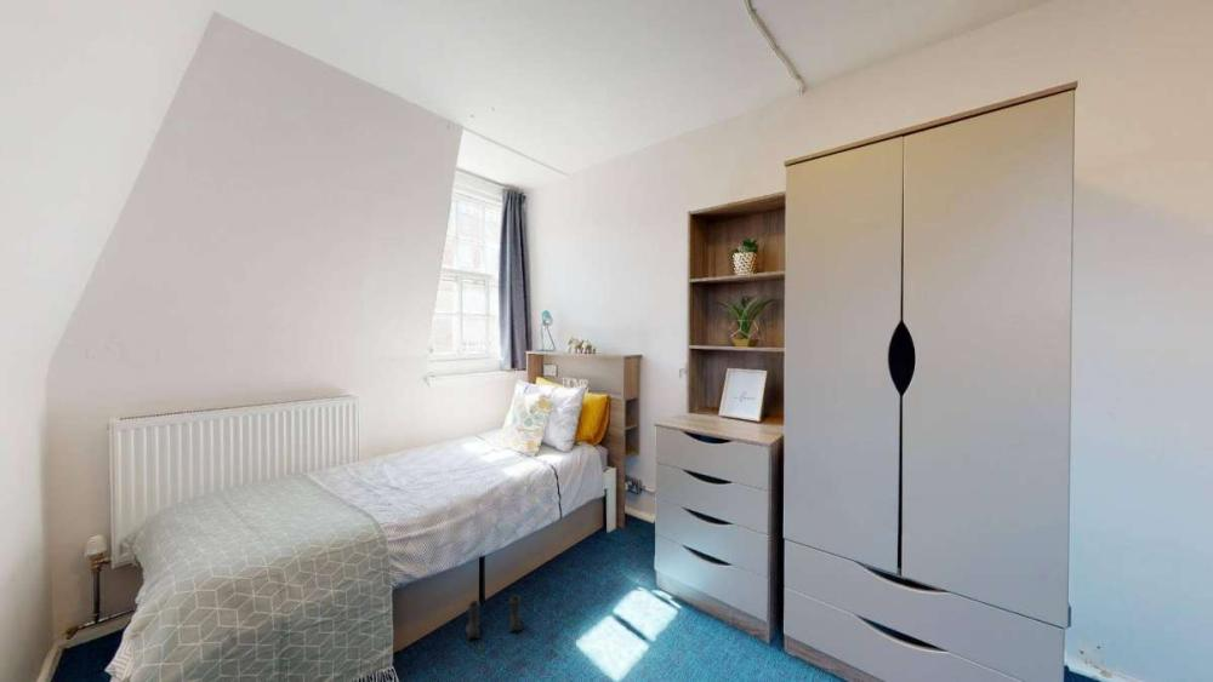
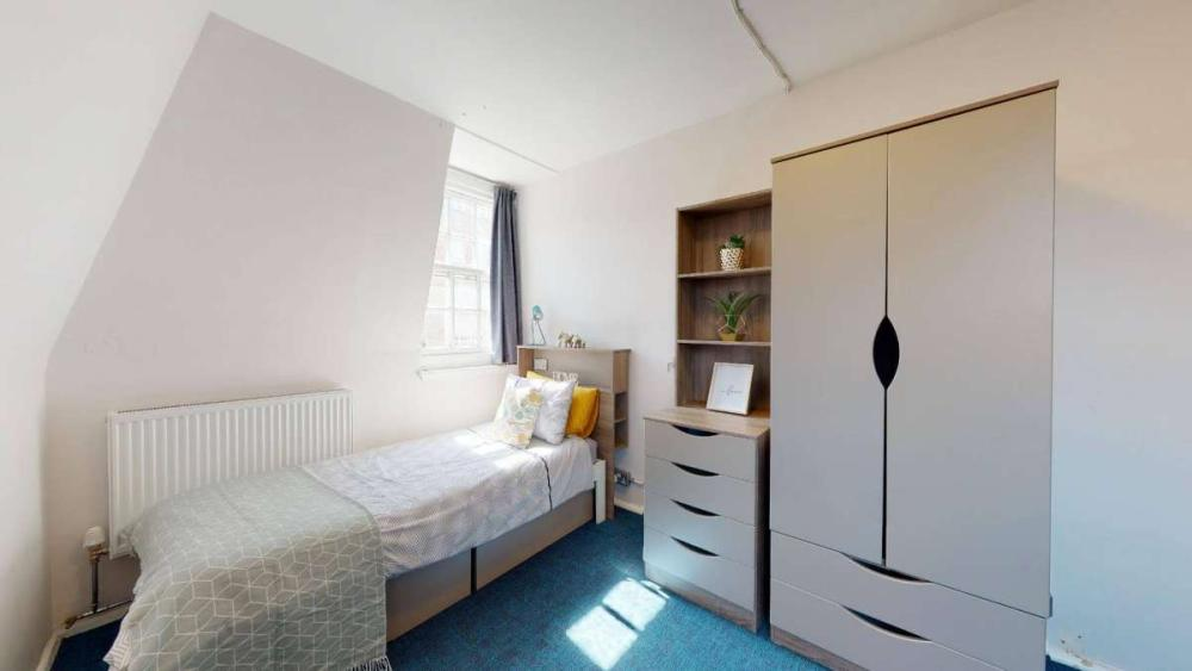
- boots (509, 617)
